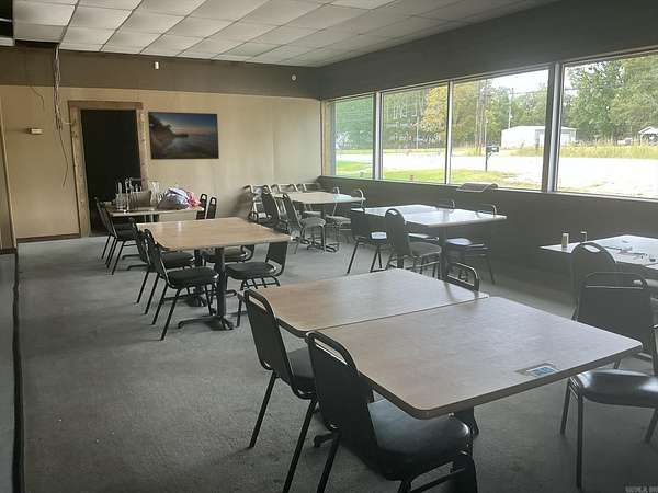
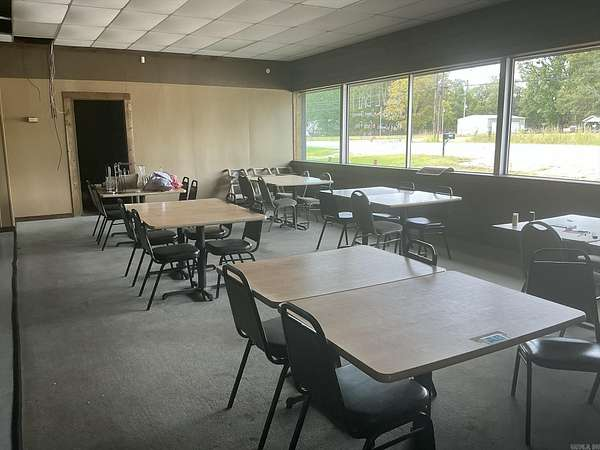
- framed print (184, 136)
